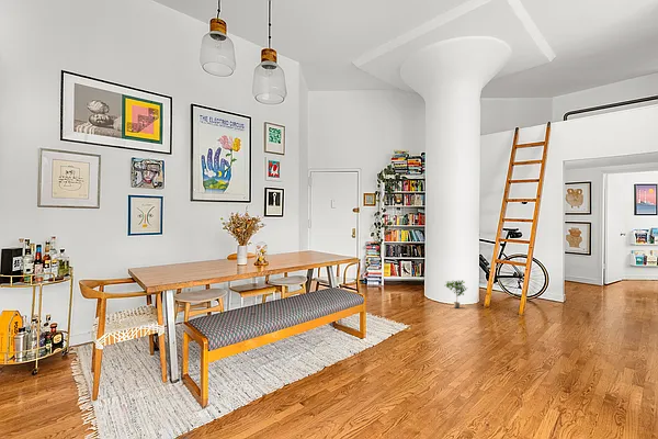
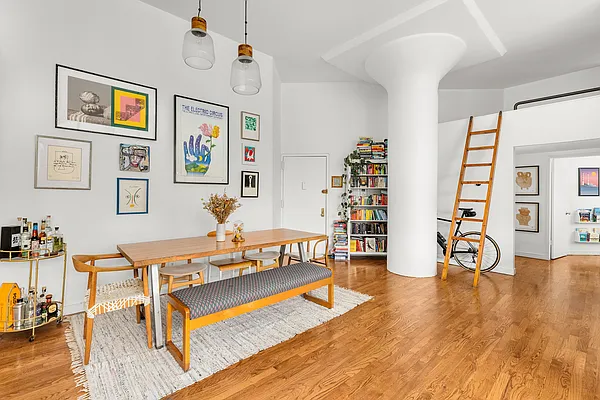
- potted plant (456, 294)
